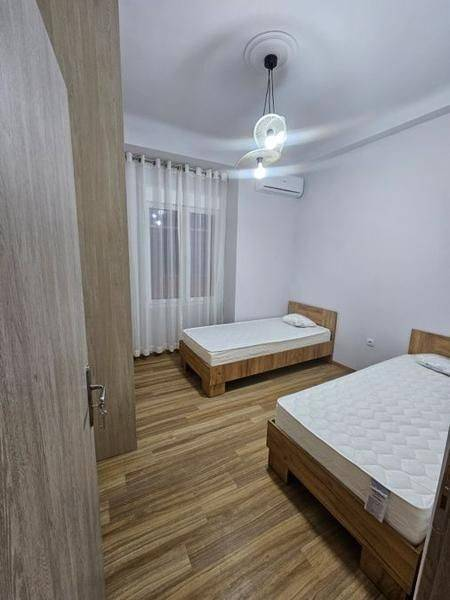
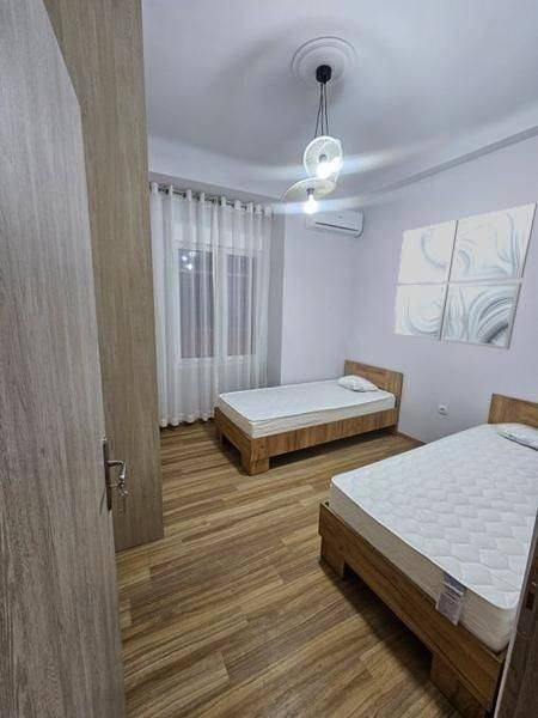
+ wall art (448, 280)
